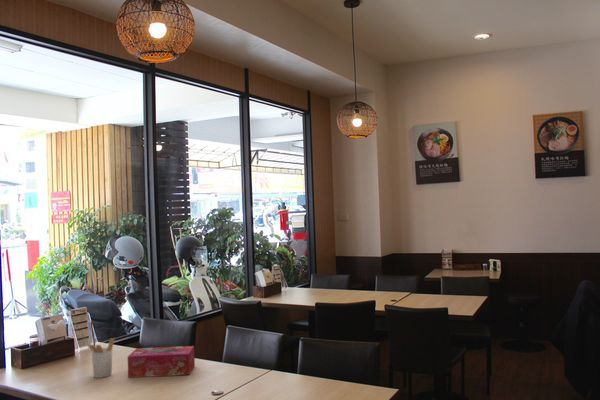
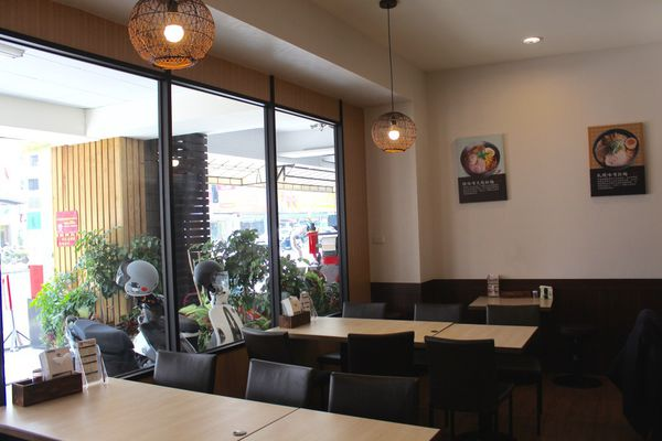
- utensil holder (99, 357)
- tissue box (162, 361)
